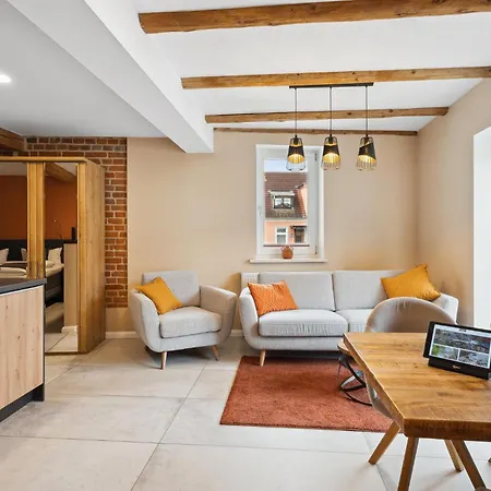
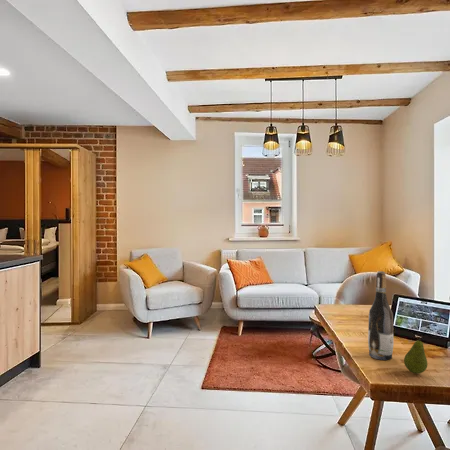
+ wine bottle (380, 314)
+ fruit (415, 354)
